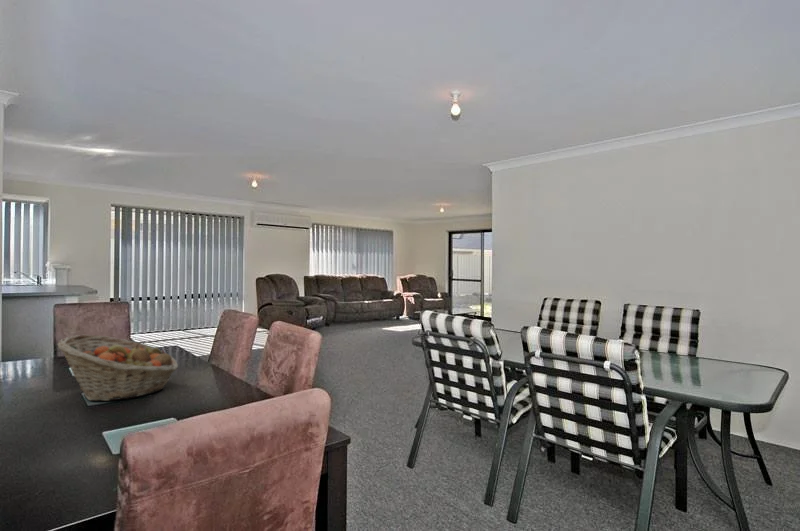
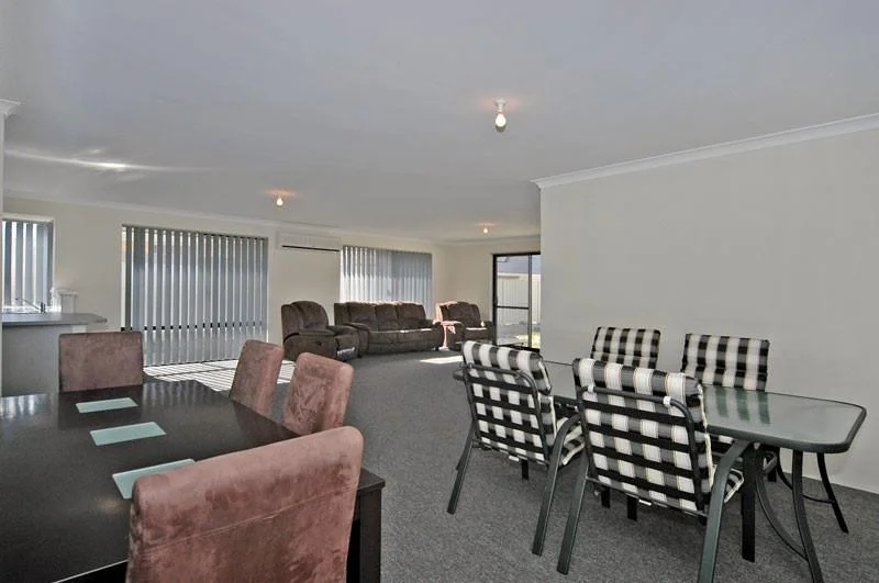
- fruit basket (121, 362)
